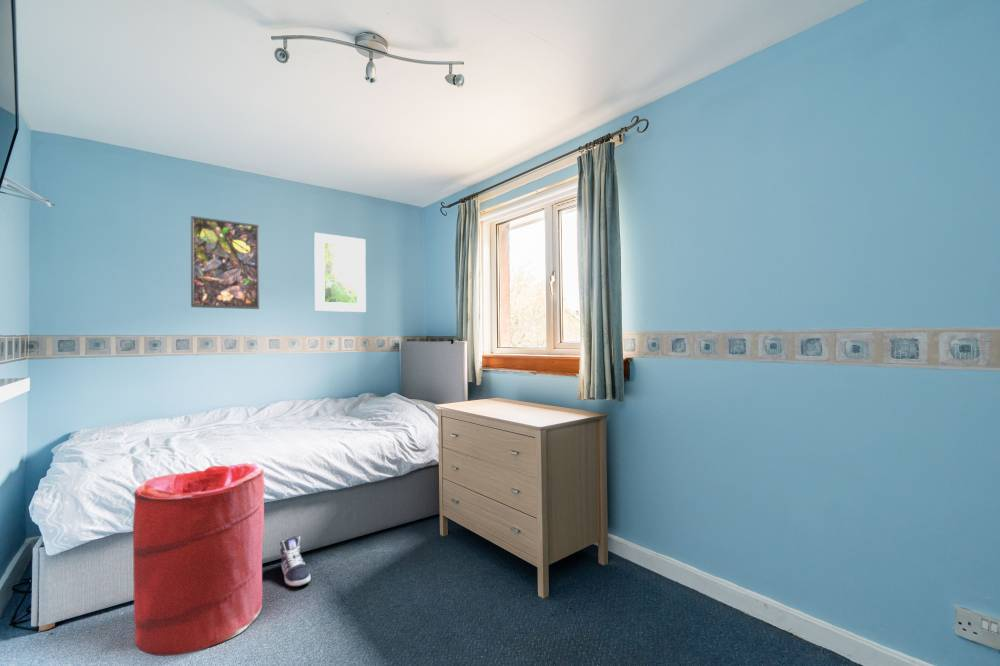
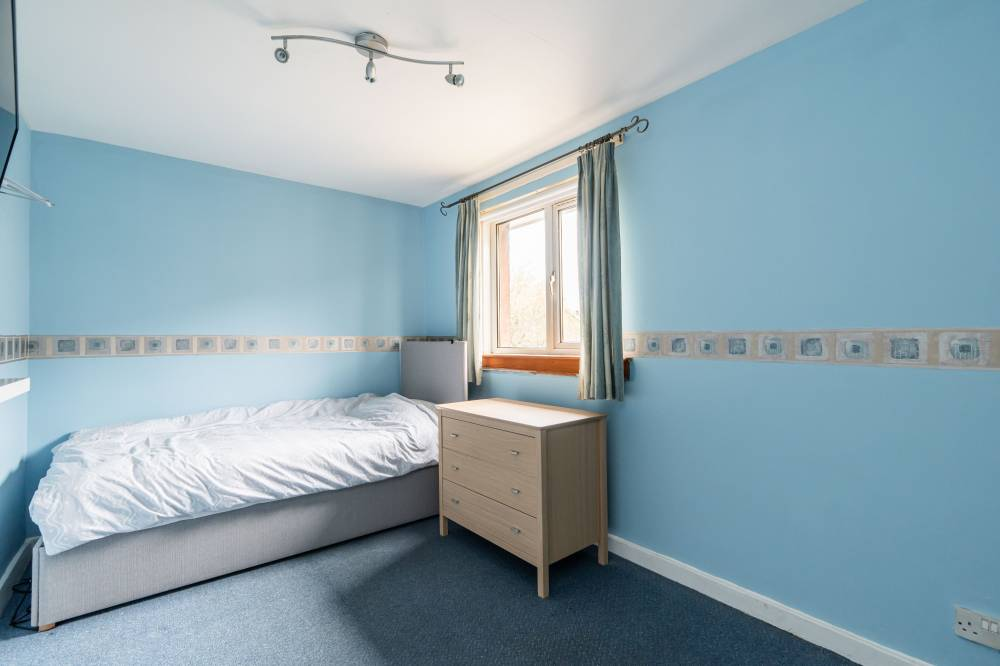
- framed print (341, 273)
- laundry hamper (203, 544)
- sneaker (294, 558)
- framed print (226, 264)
